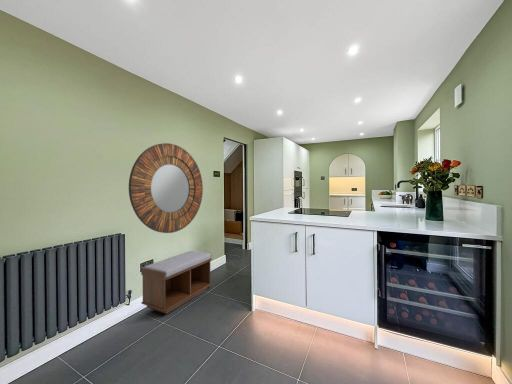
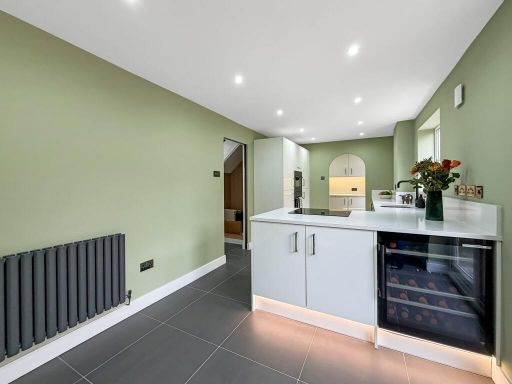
- bench (180, 277)
- home mirror (172, 188)
